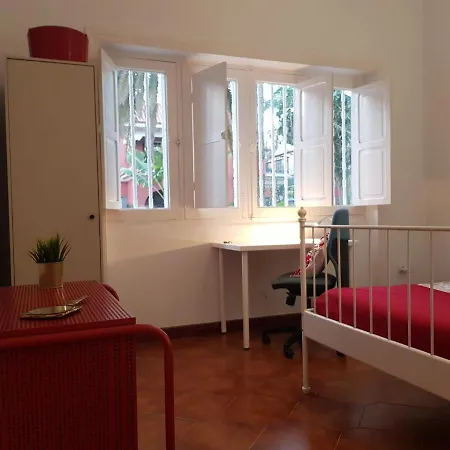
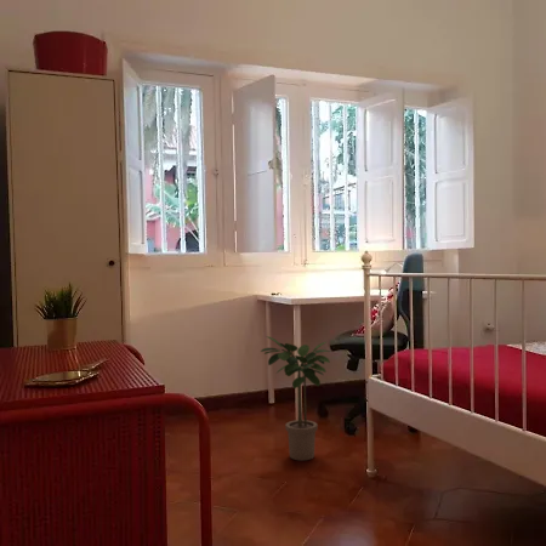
+ potted plant (300, 397)
